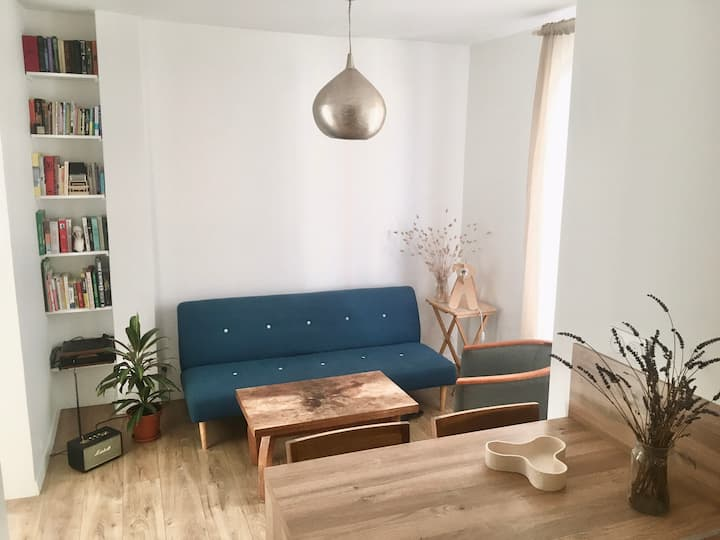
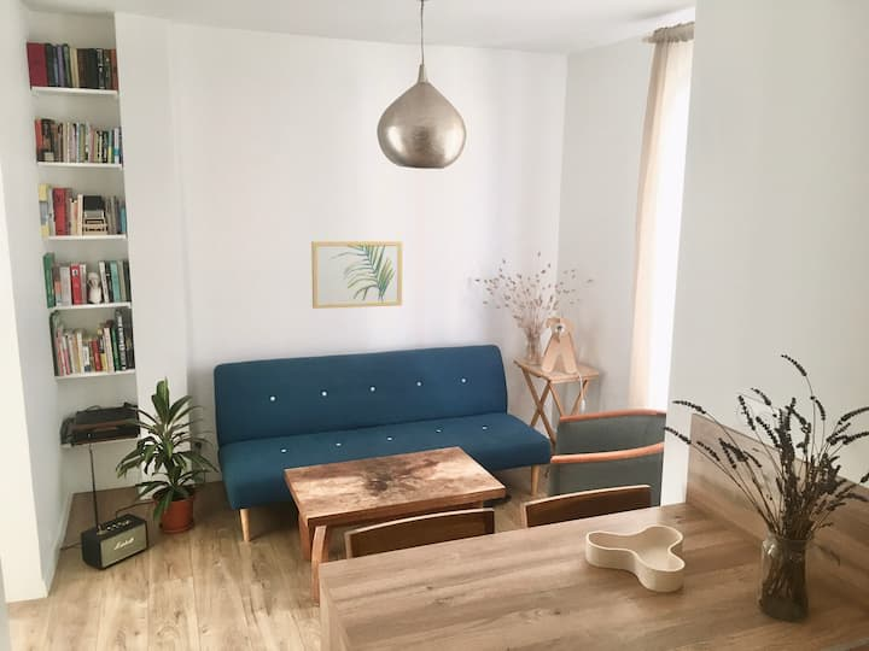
+ wall art (357, 274)
